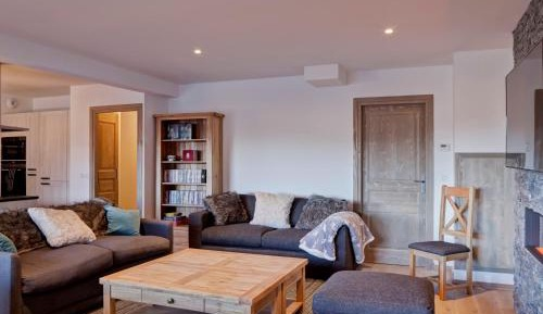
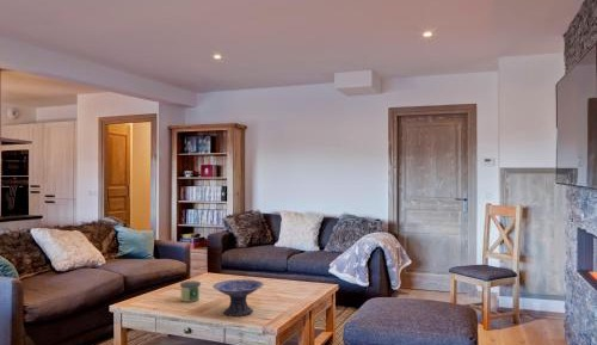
+ candle (190, 291)
+ decorative bowl (238, 297)
